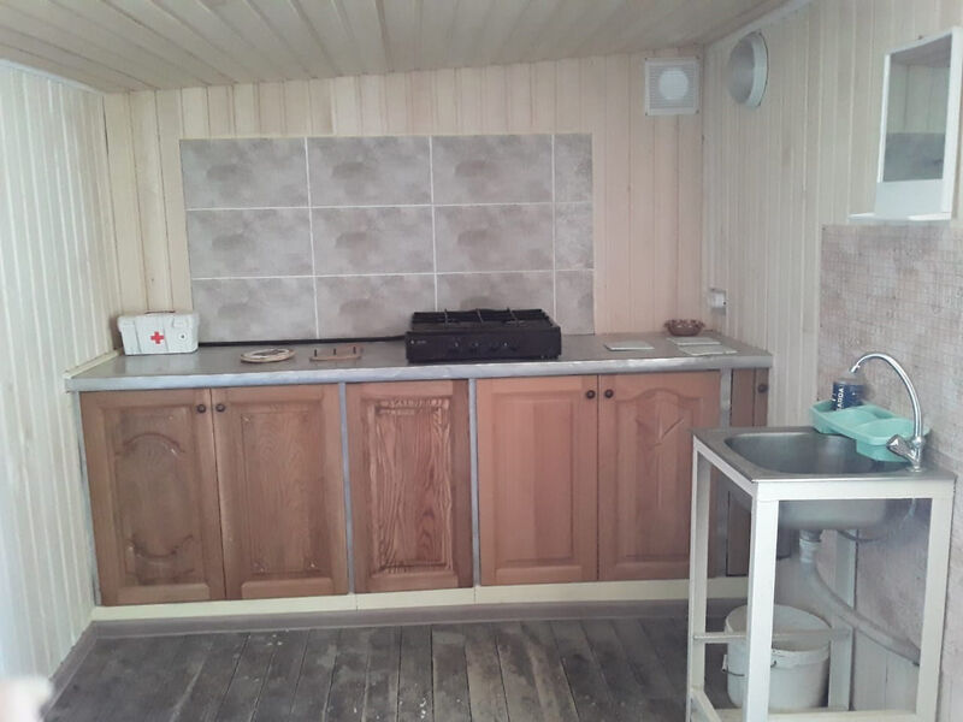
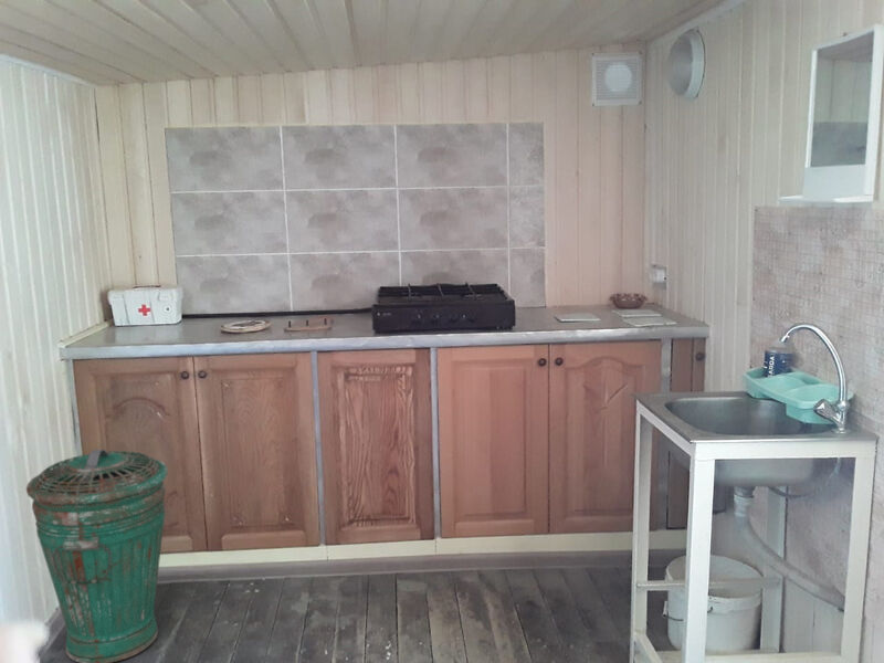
+ trash can (105, 547)
